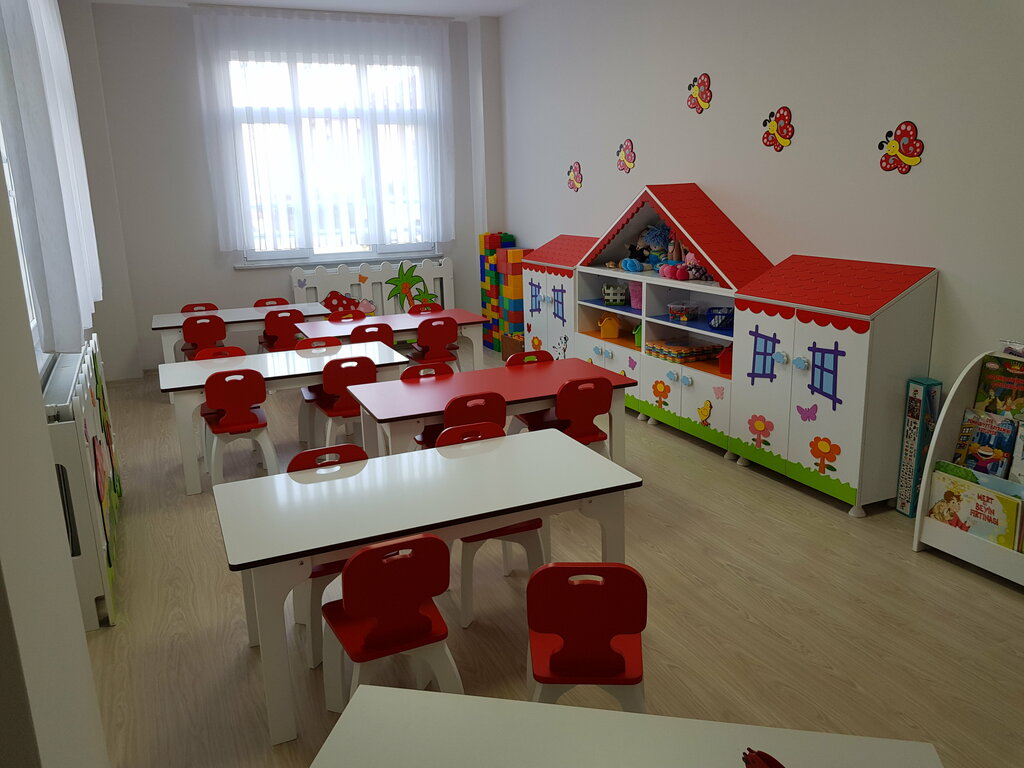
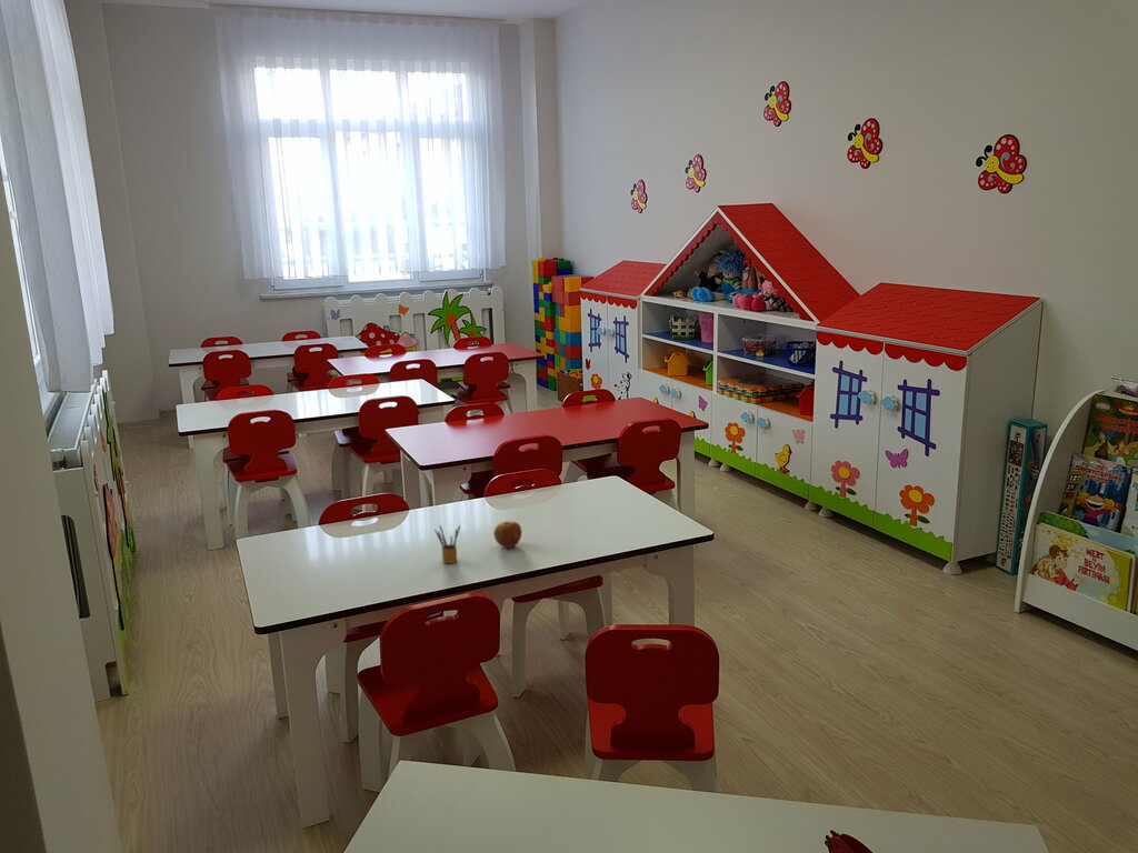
+ pencil box (450, 543)
+ apple (507, 532)
